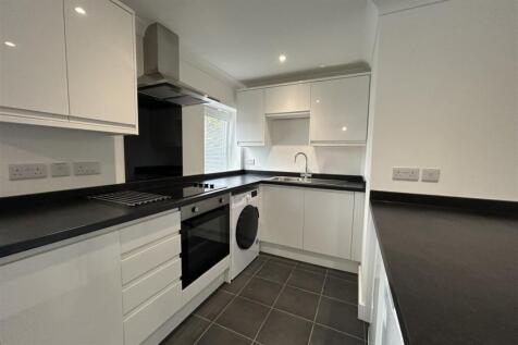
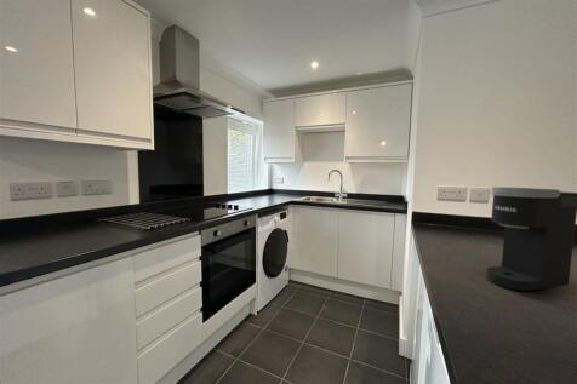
+ coffee maker (530, 234)
